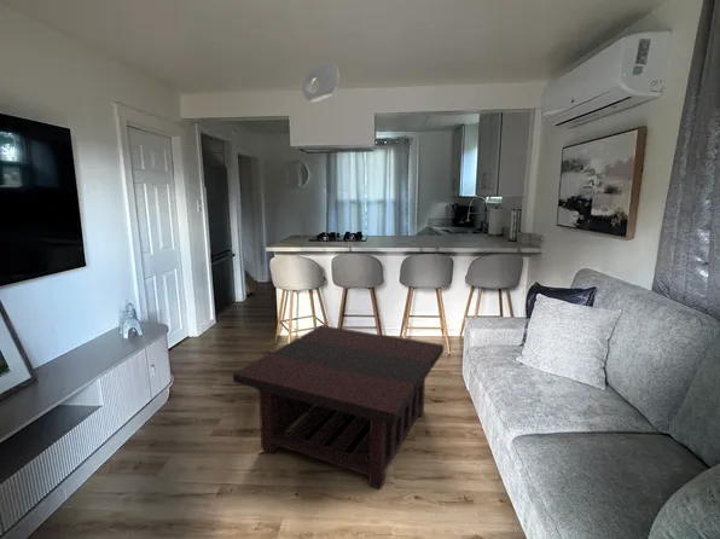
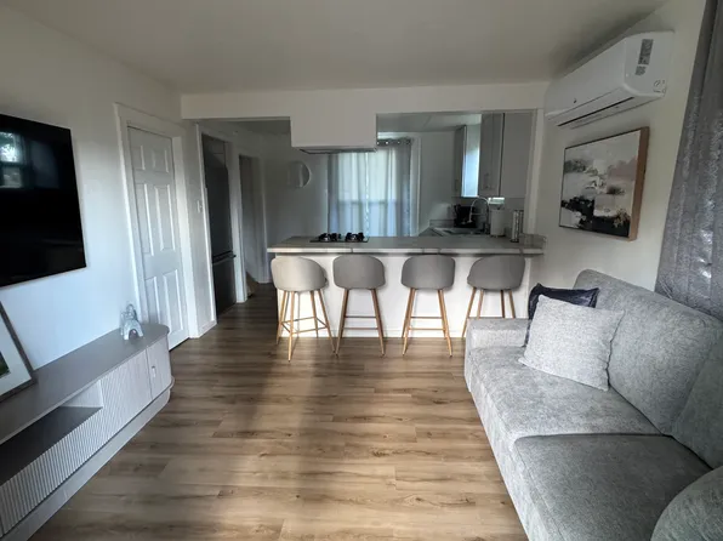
- ceiling light (319, 81)
- coffee table (348, 394)
